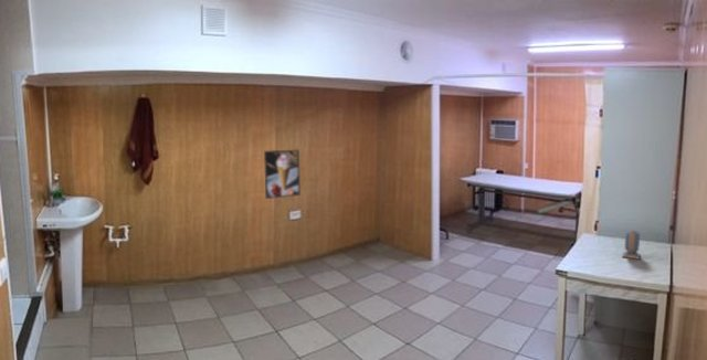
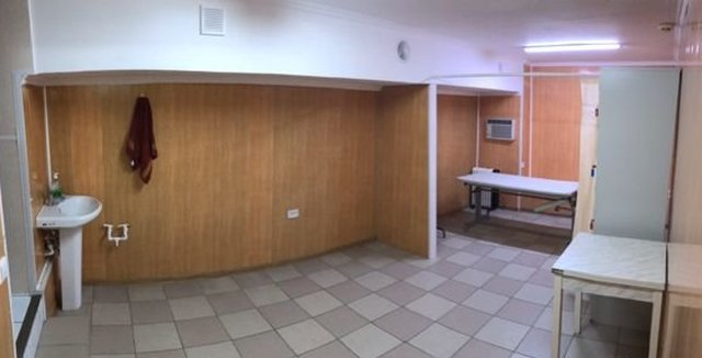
- alarm clock (632, 242)
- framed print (282, 173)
